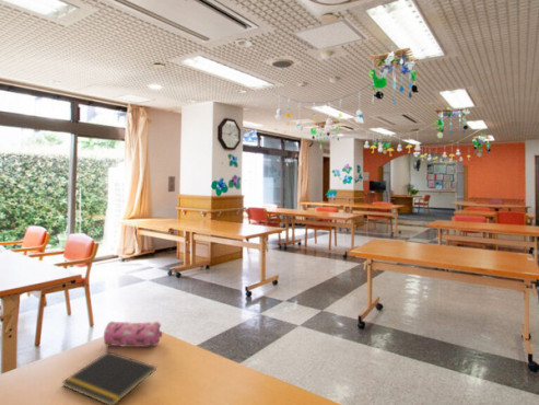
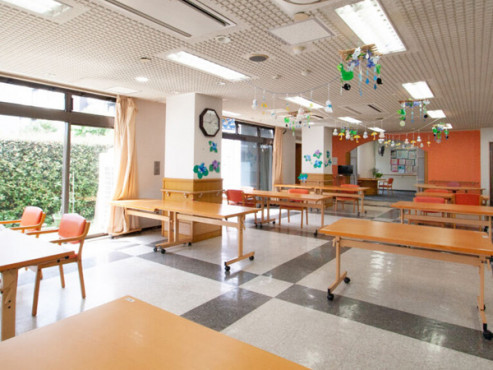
- notepad (109, 375)
- pencil case (132, 333)
